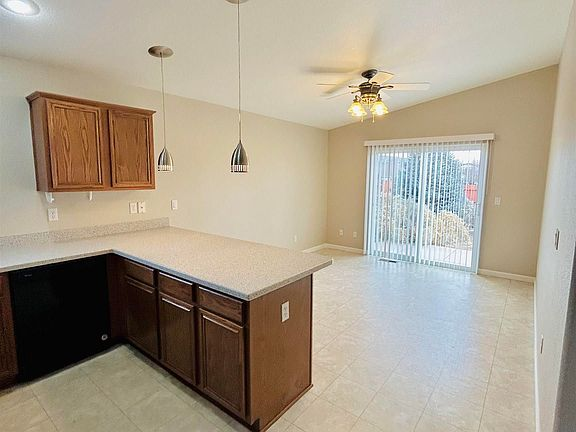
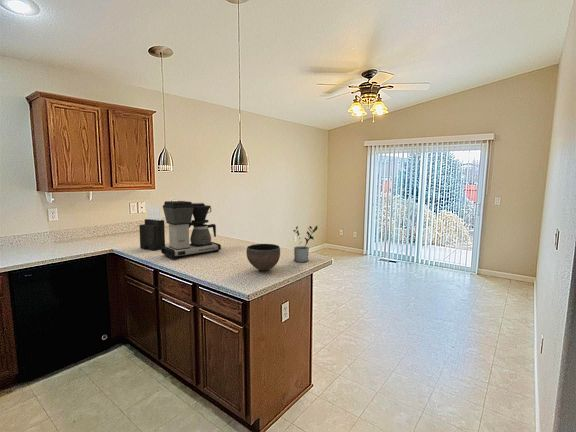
+ knife block (150, 227)
+ potted plant (305, 245)
+ coffee maker (193, 227)
+ bowl (263, 258)
